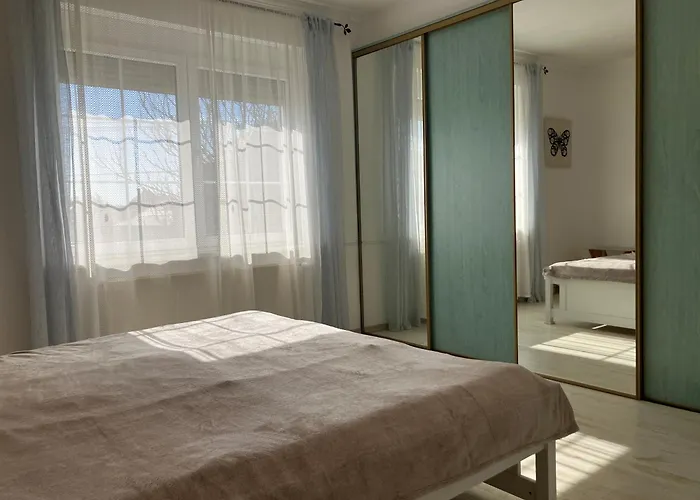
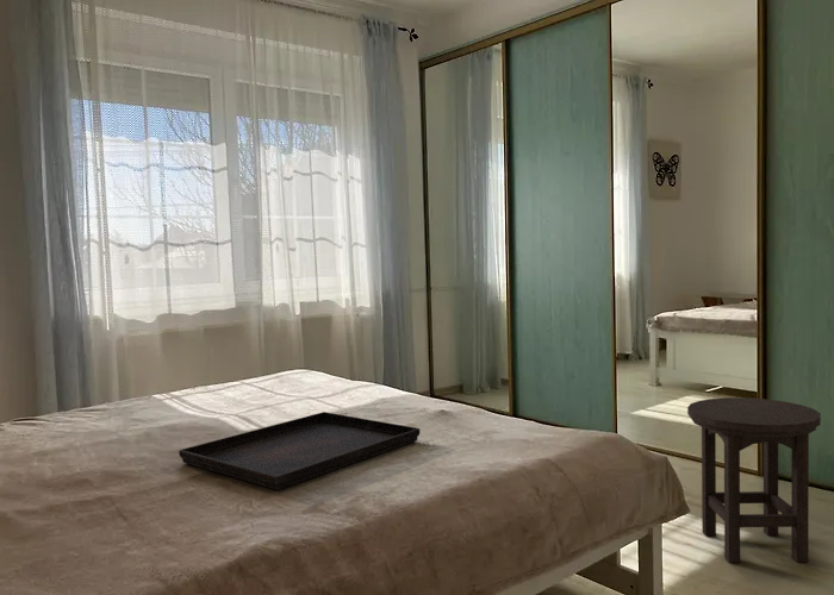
+ stool (764, 478)
+ serving tray (304, 445)
